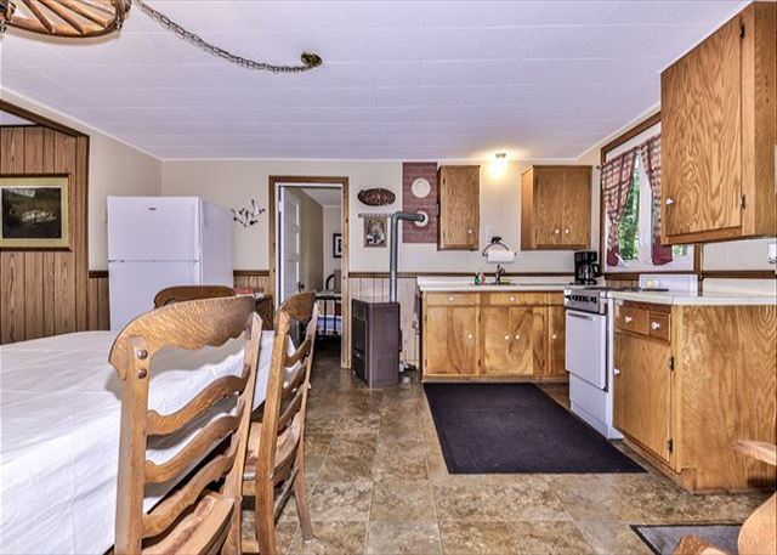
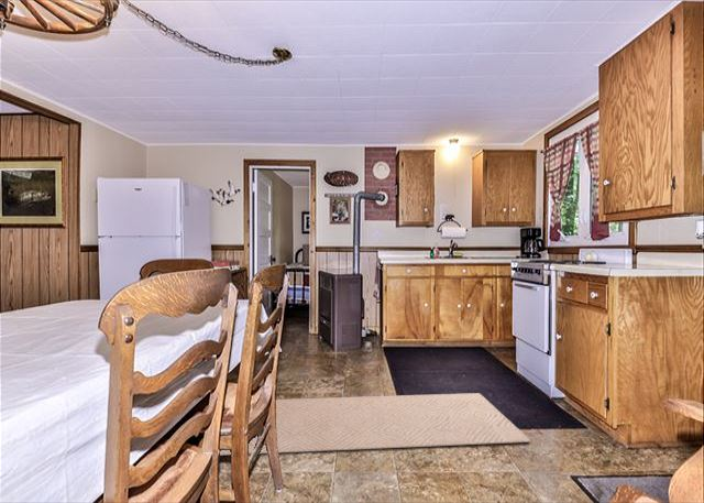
+ rug (326, 419)
